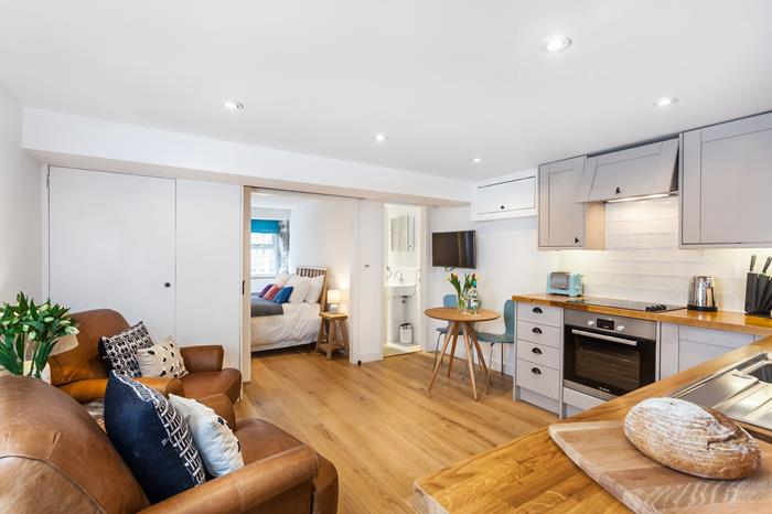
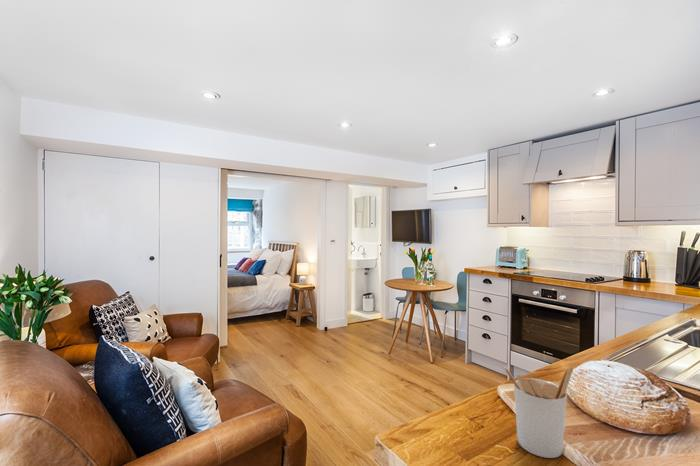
+ utensil holder (538, 408)
